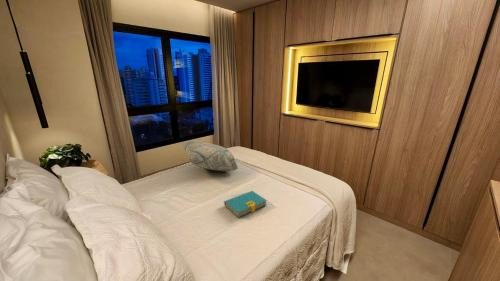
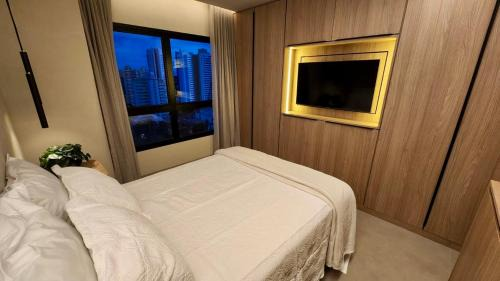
- decorative pillow (208, 156)
- book (245, 202)
